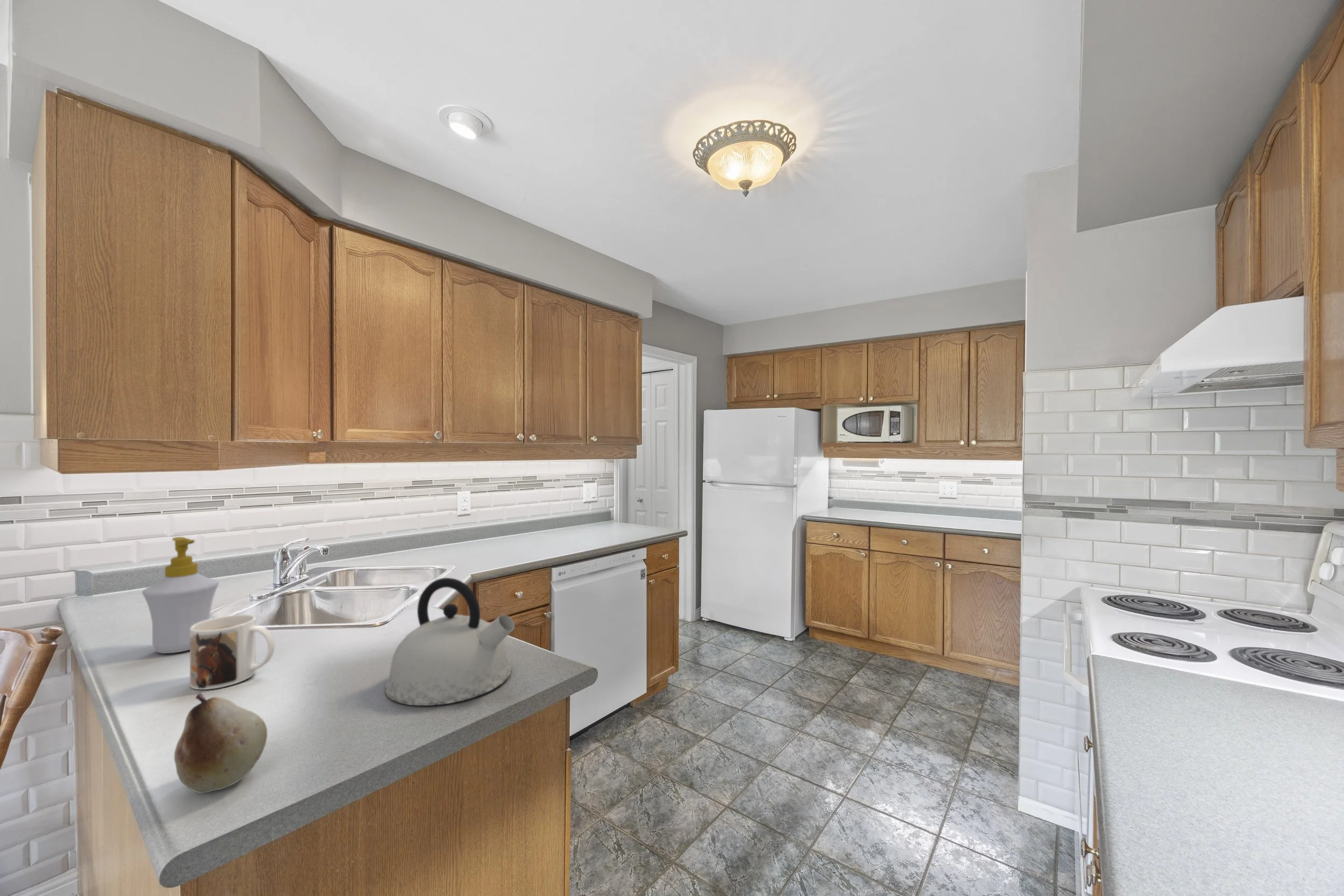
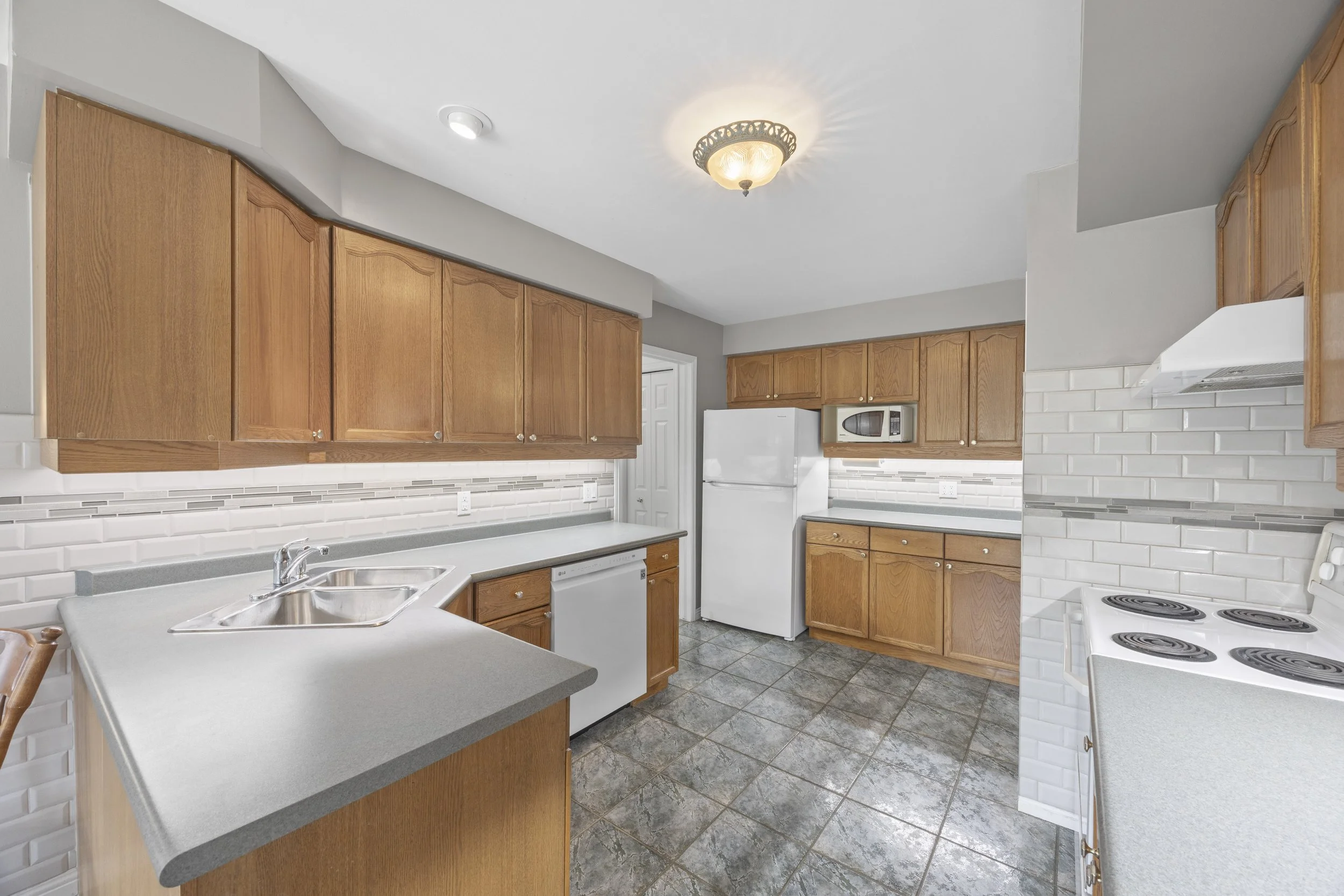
- mug (229, 650)
- soap bottle (182, 592)
- kettle (455, 628)
- fruit (223, 735)
